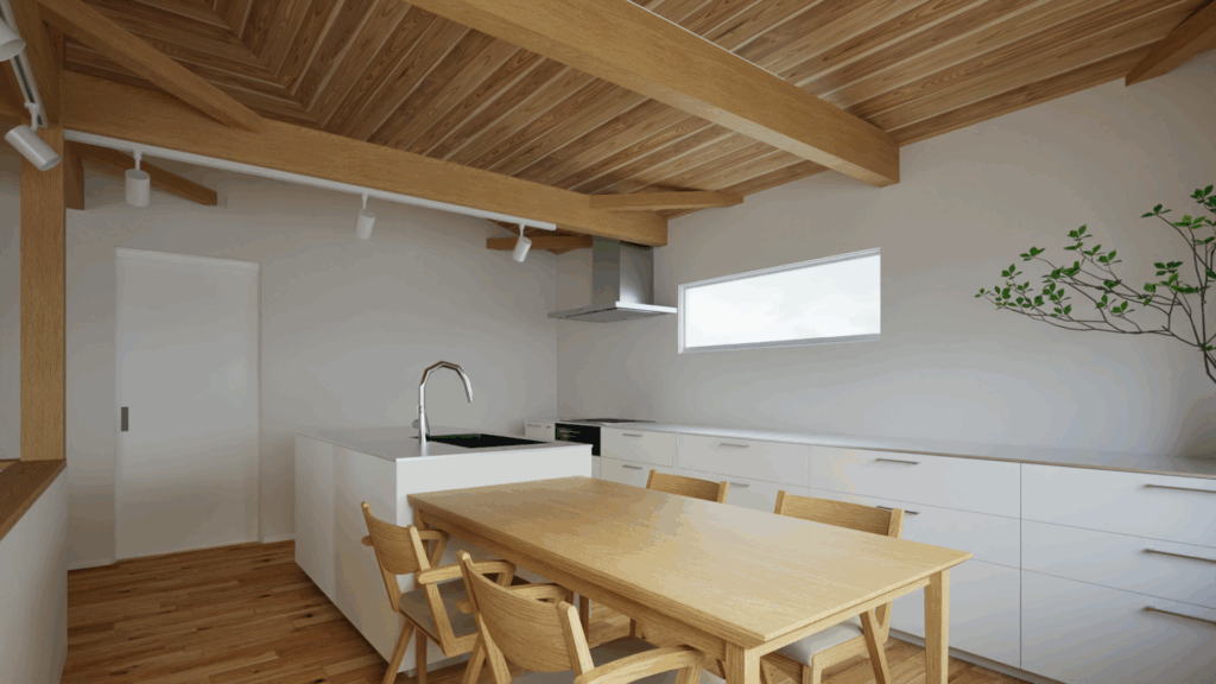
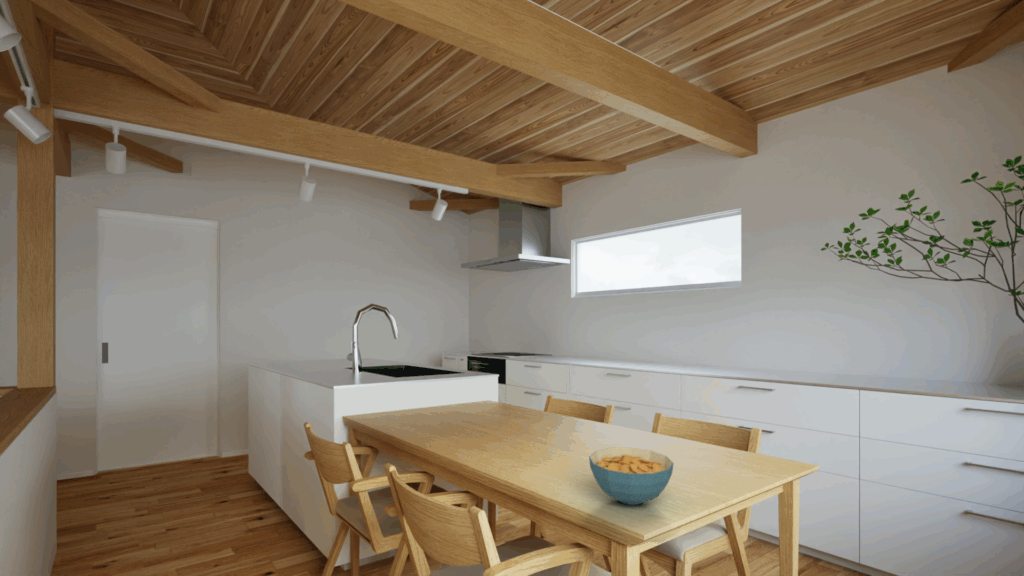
+ cereal bowl (630, 479)
